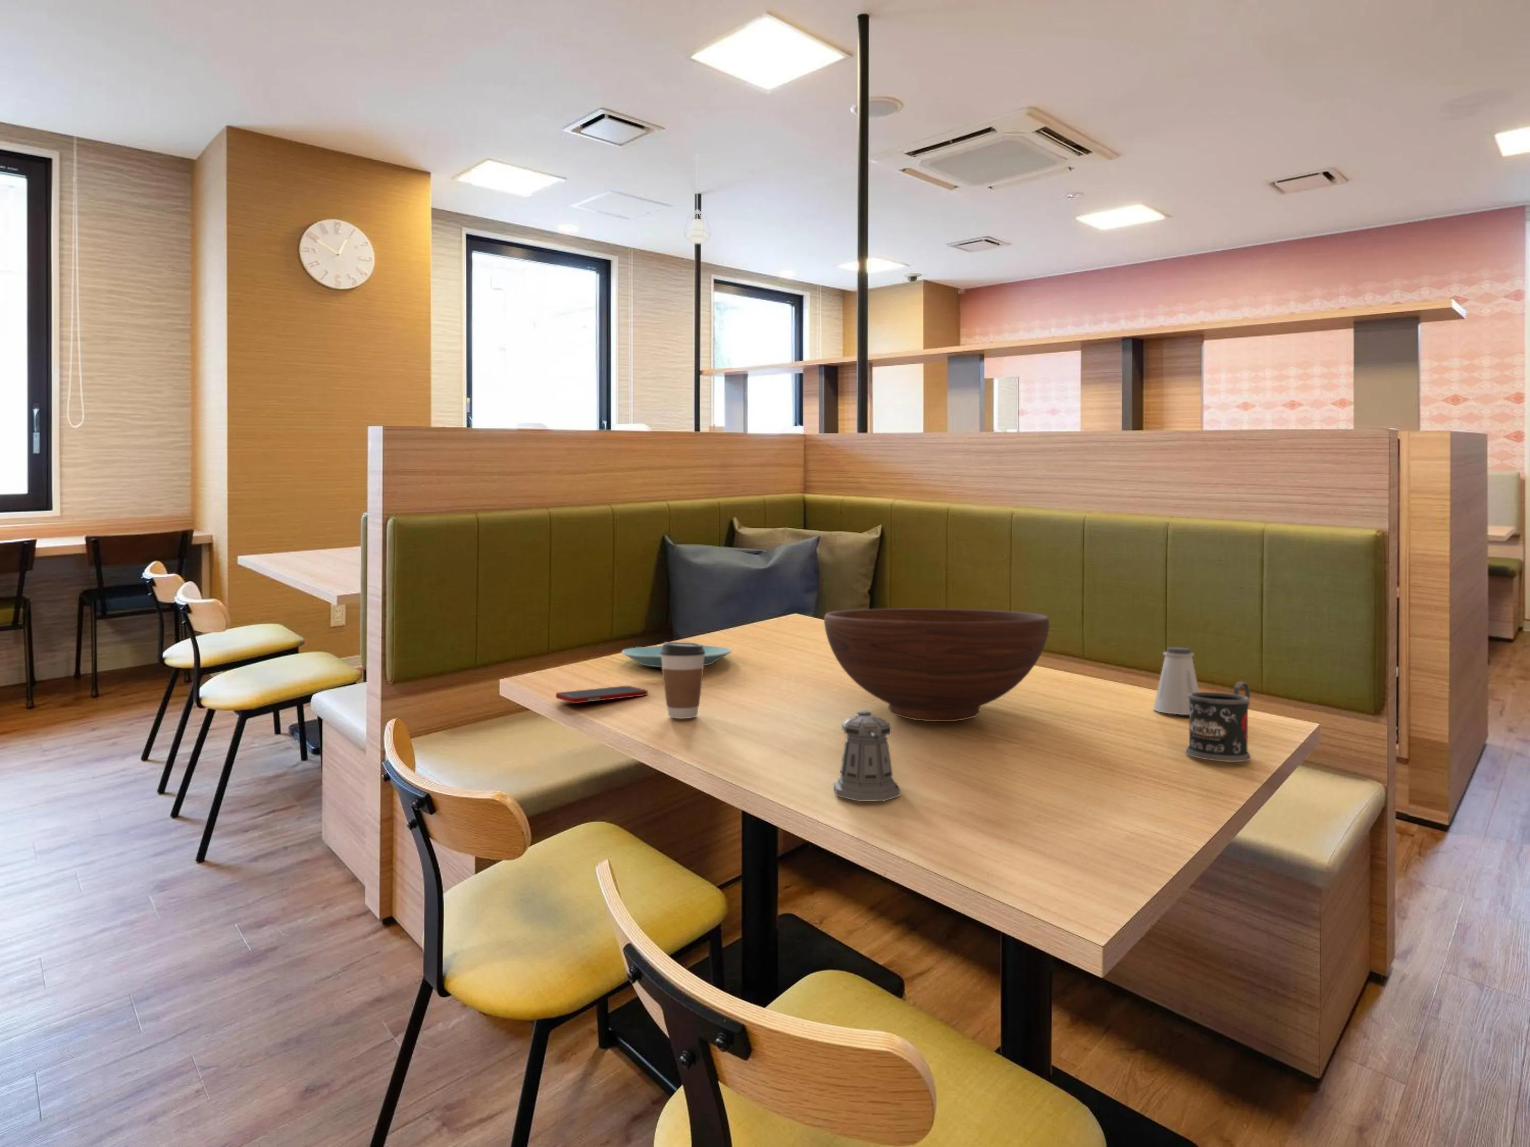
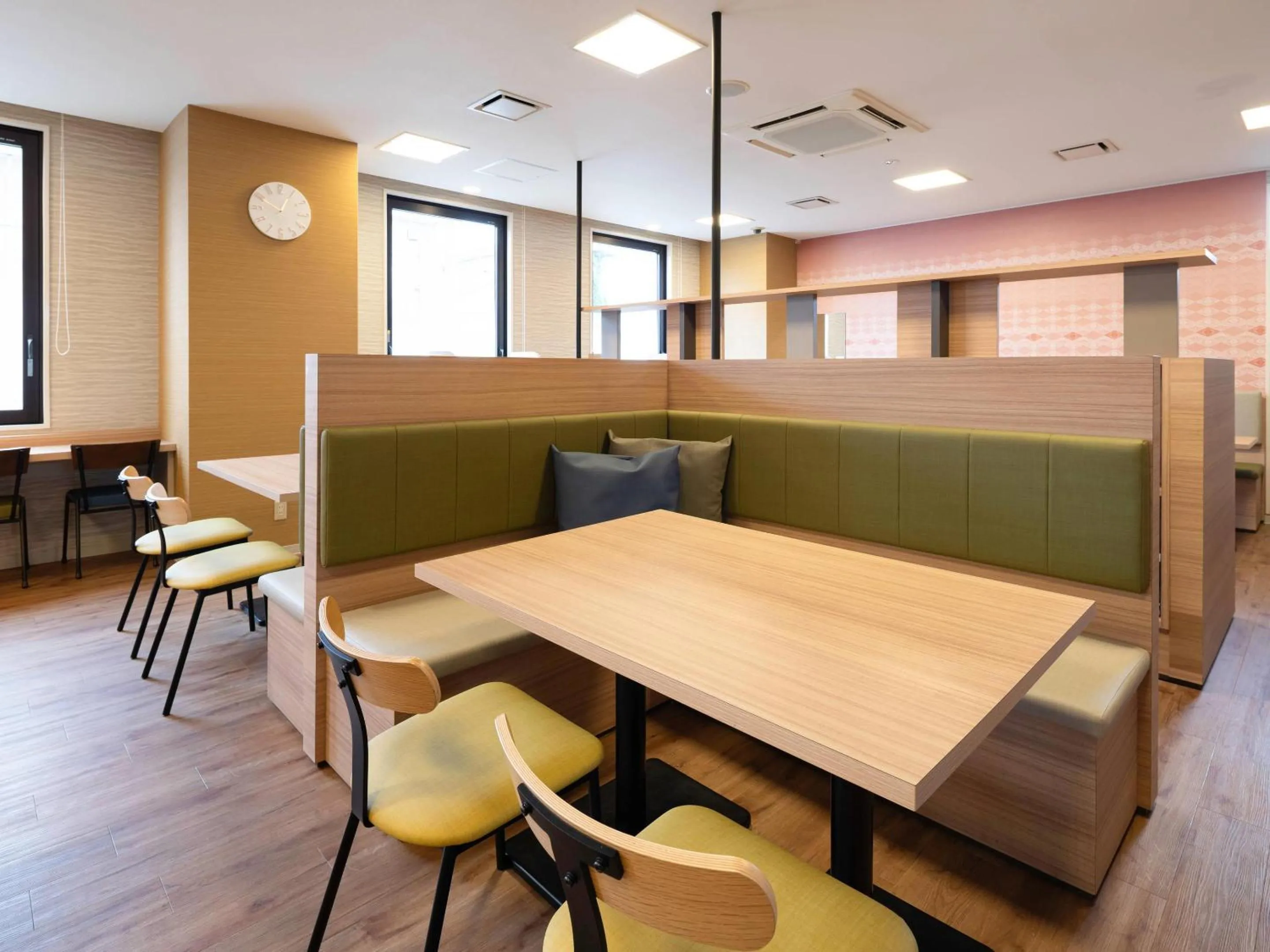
- plate (661, 660)
- cell phone (602, 694)
- saltshaker (1178, 680)
- coffee cup (683, 680)
- pepper shaker (866, 754)
- mug (1225, 718)
- pendant lamp (698, 198)
- fruit bowl (934, 665)
